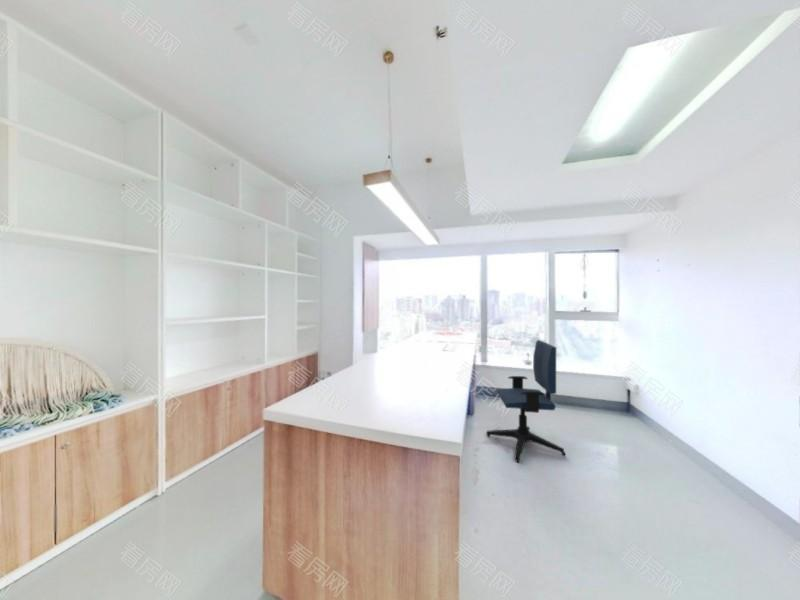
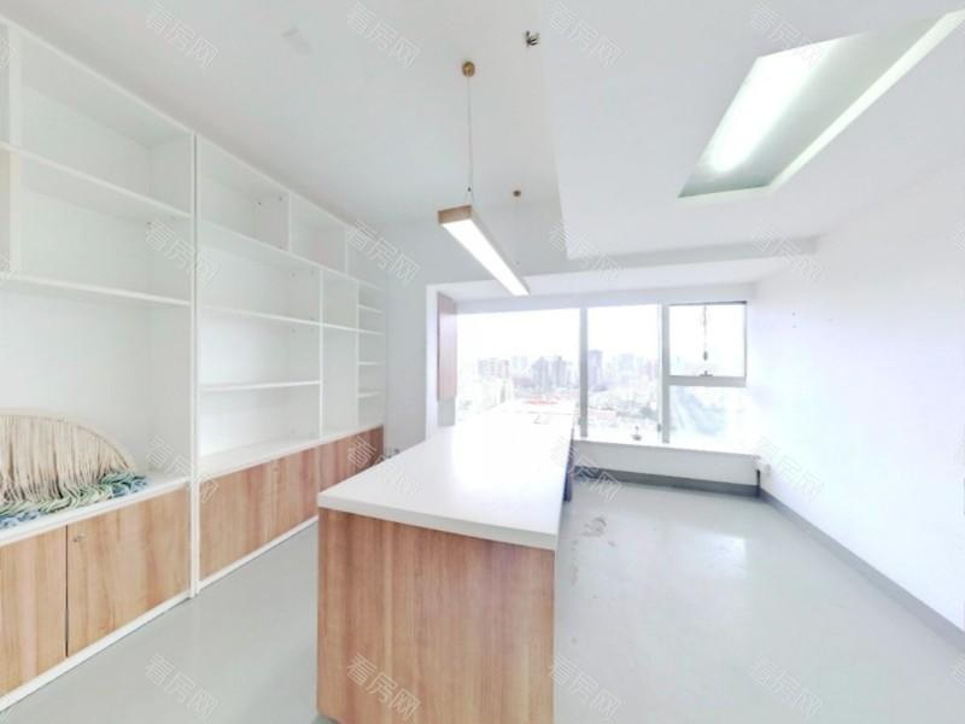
- office chair (523, 393)
